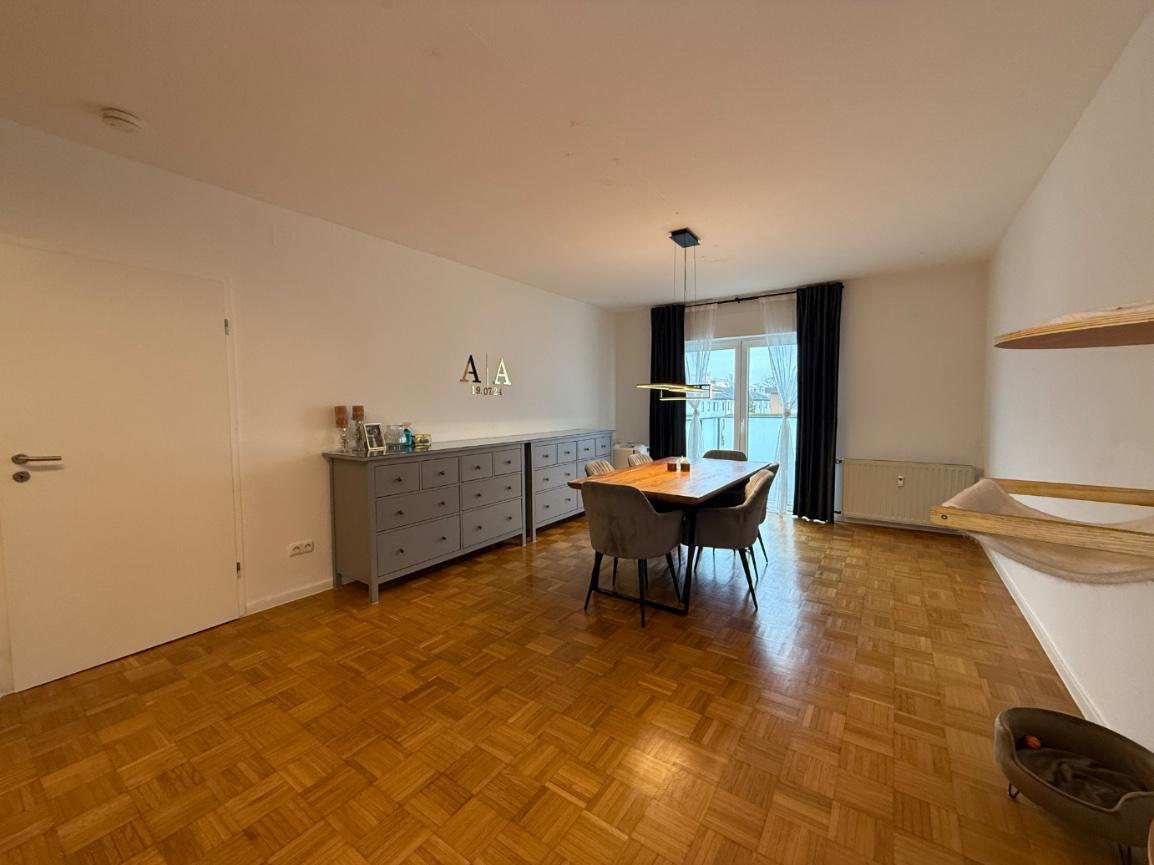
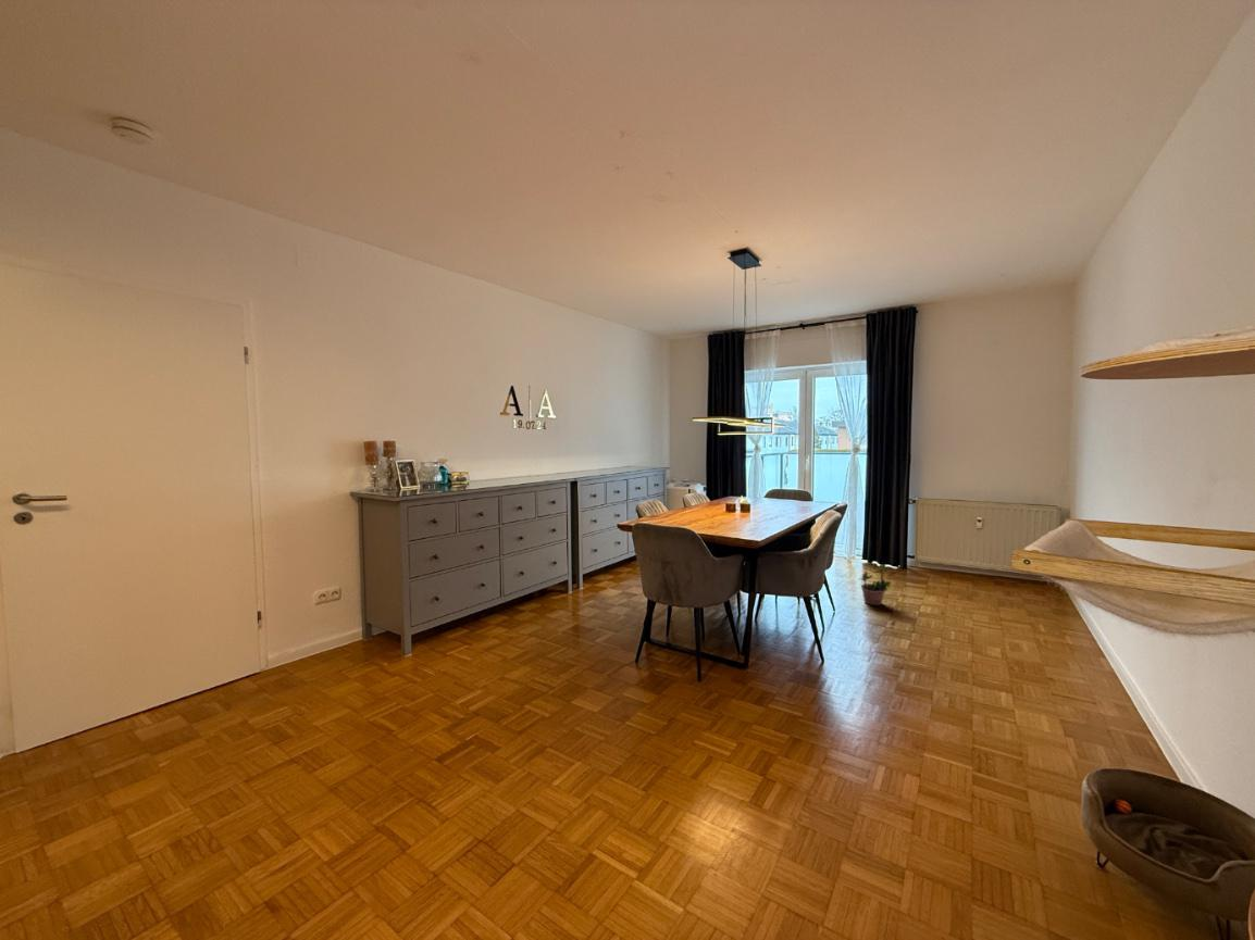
+ potted plant (873, 581)
